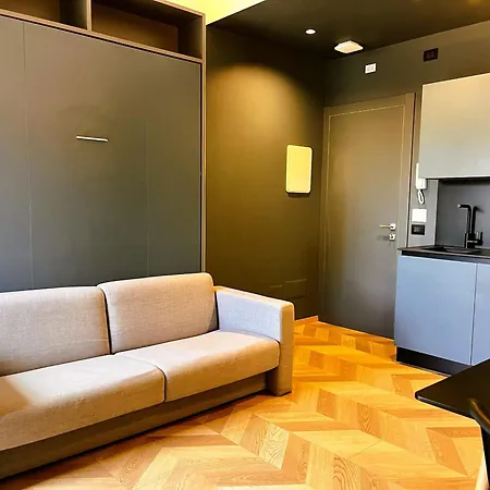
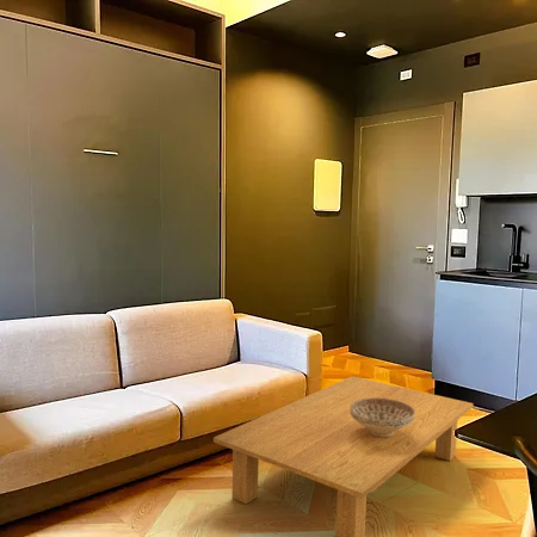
+ coffee table (354, 446)
+ decorative bowl (381, 420)
